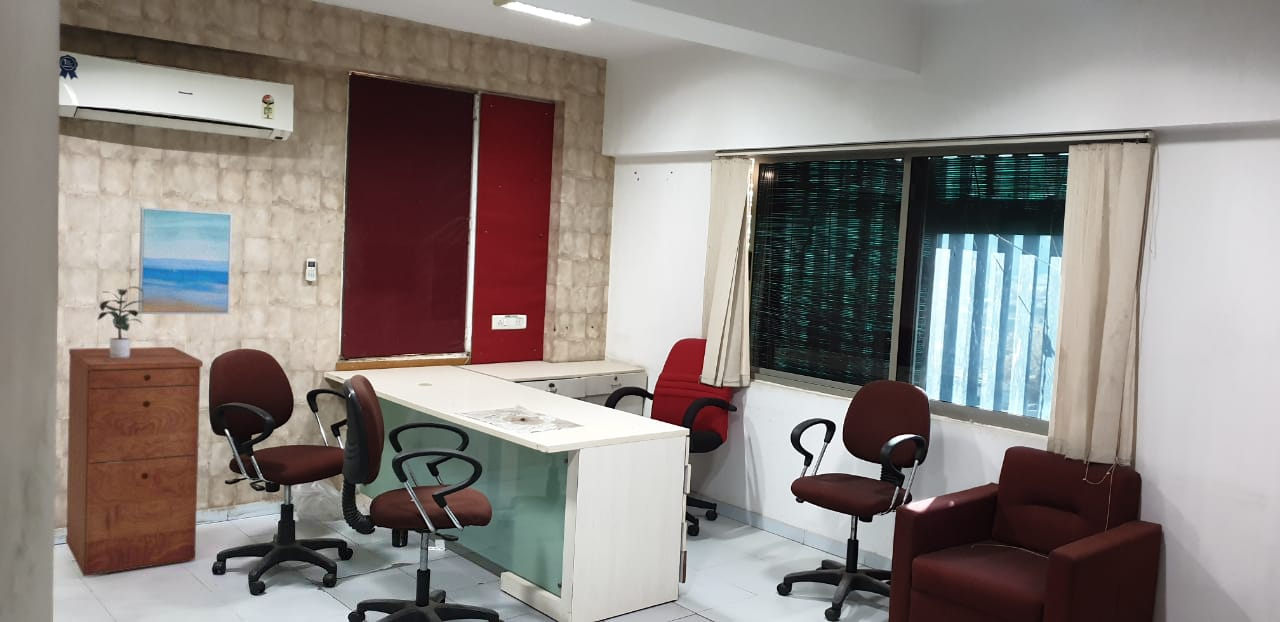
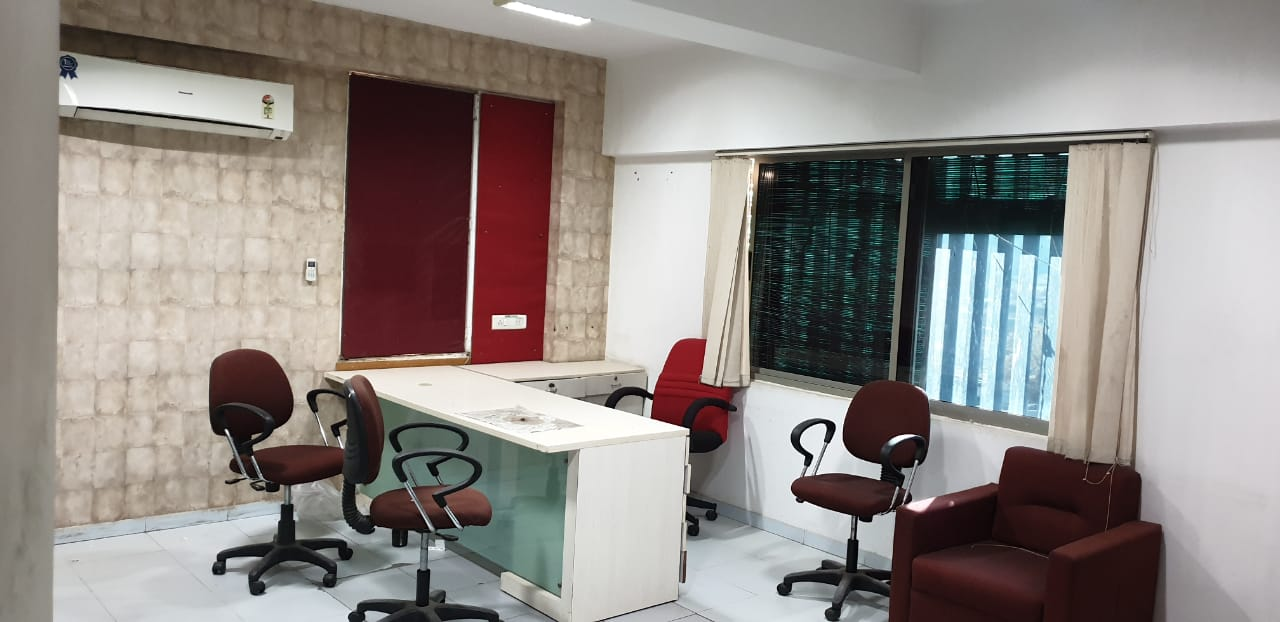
- wall art (186, 262)
- potted plant (116, 320)
- filing cabinet (132, 453)
